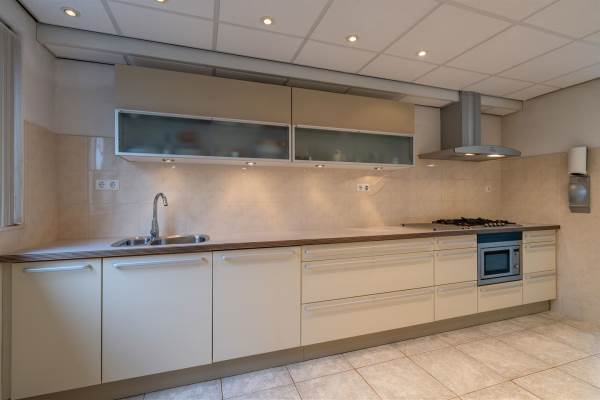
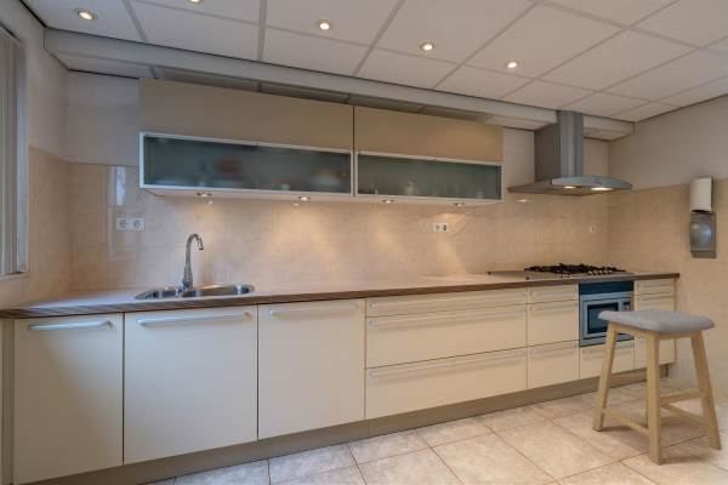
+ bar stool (653, 375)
